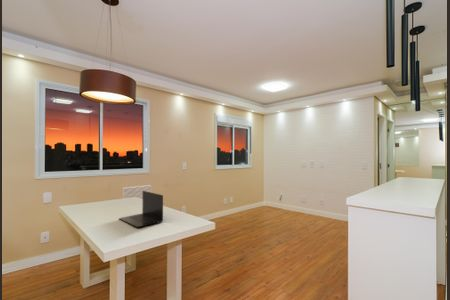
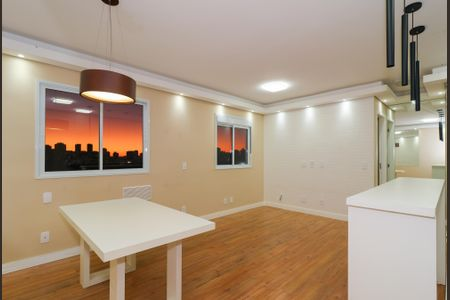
- laptop (142, 208)
